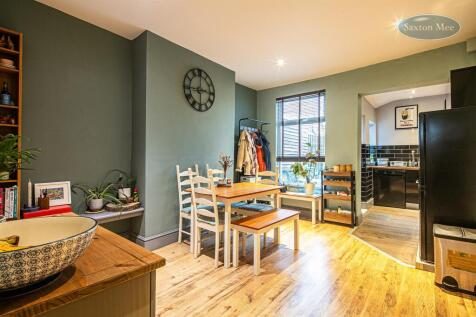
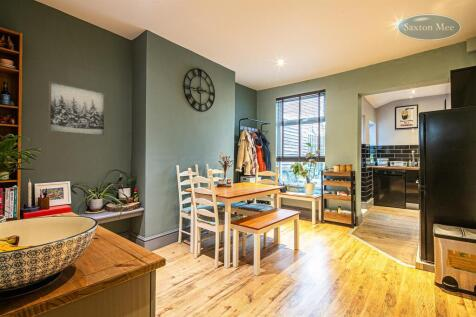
+ wall art (78, 110)
